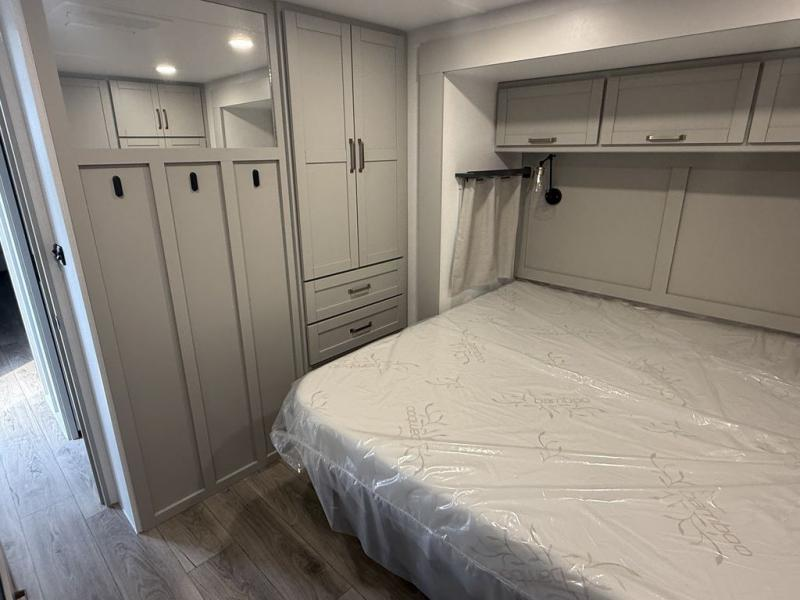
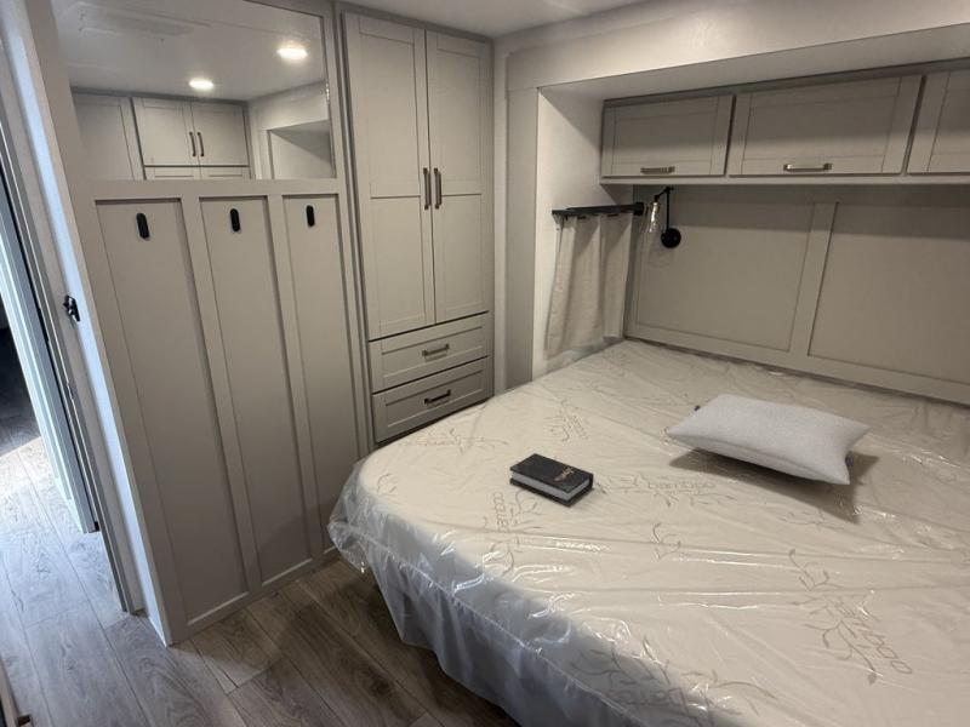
+ pillow (769, 434)
+ hardback book (550, 476)
